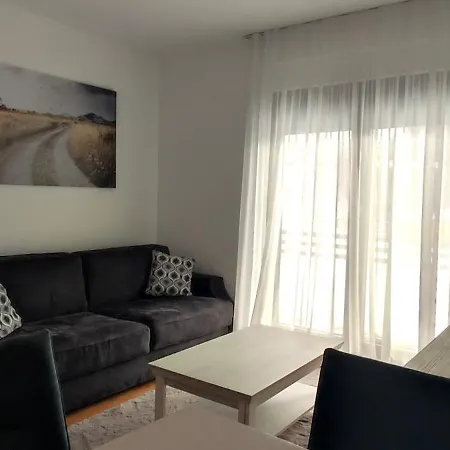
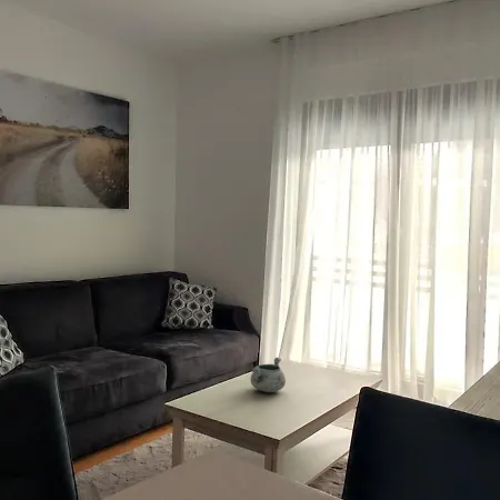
+ decorative bowl (267, 376)
